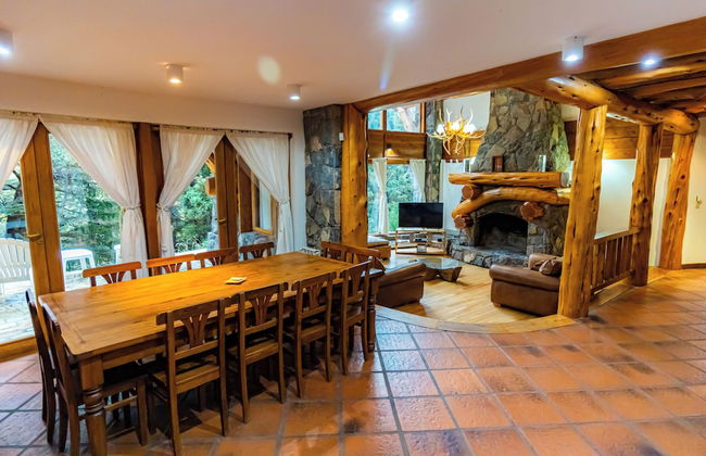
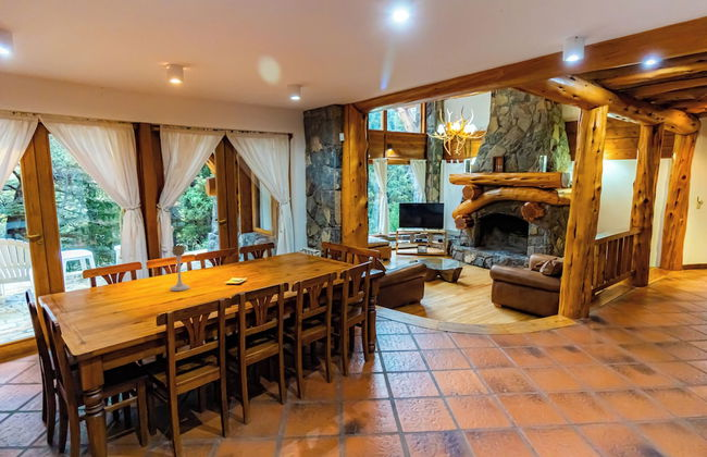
+ candle holder (178, 267)
